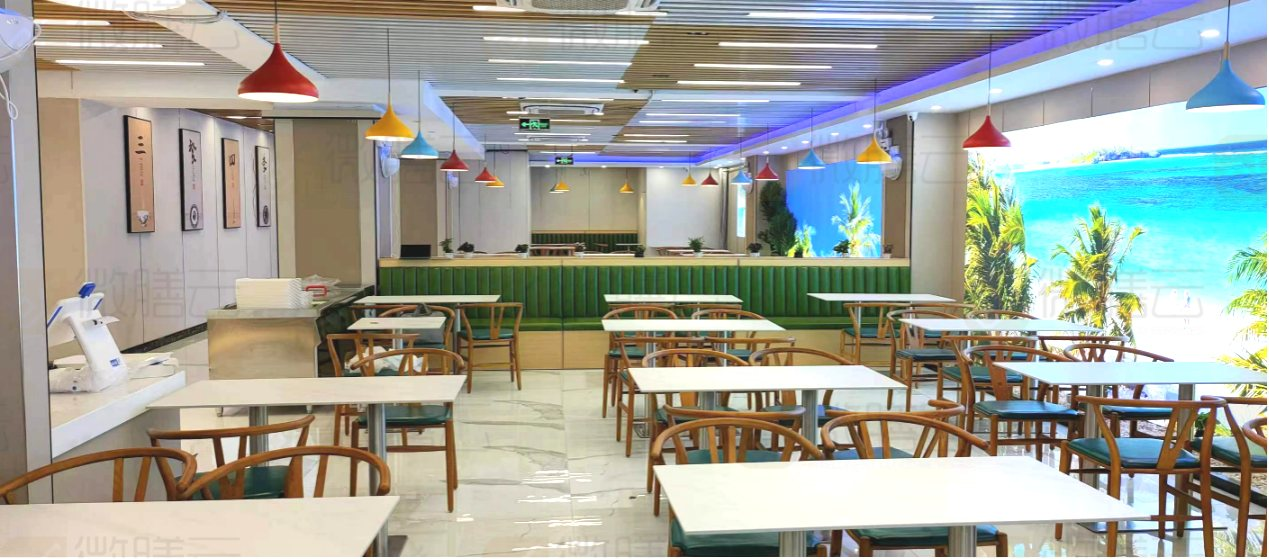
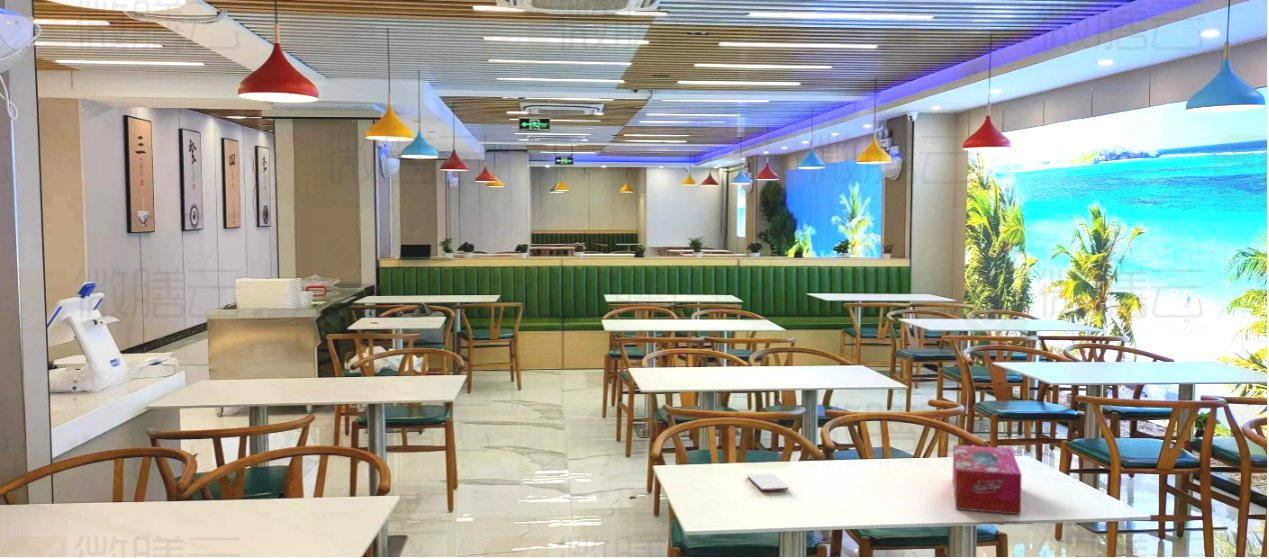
+ smartphone (767, 482)
+ tissue box (984, 477)
